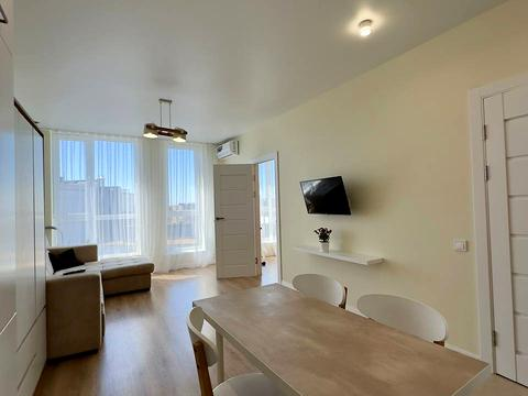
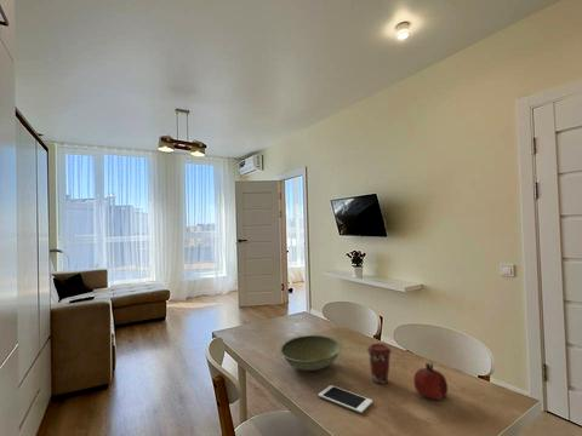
+ coffee cup (380, 363)
+ bowl (310, 355)
+ cell phone (344, 397)
+ fruit (430, 378)
